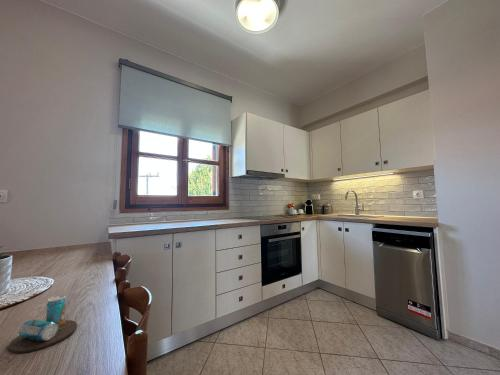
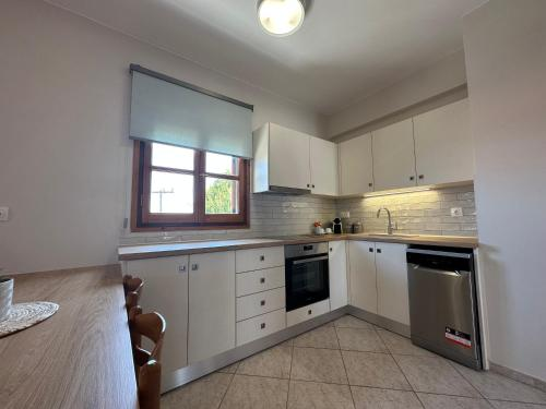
- beverage can (46, 318)
